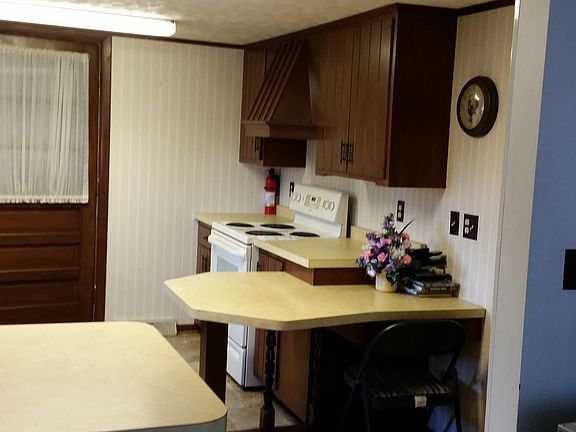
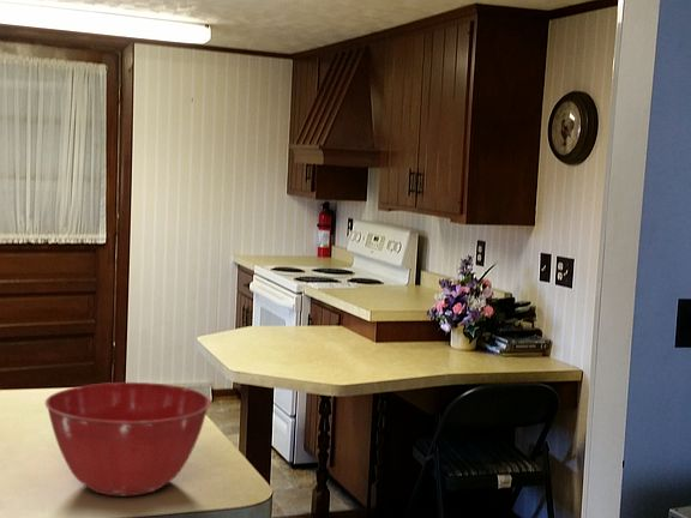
+ mixing bowl (128, 440)
